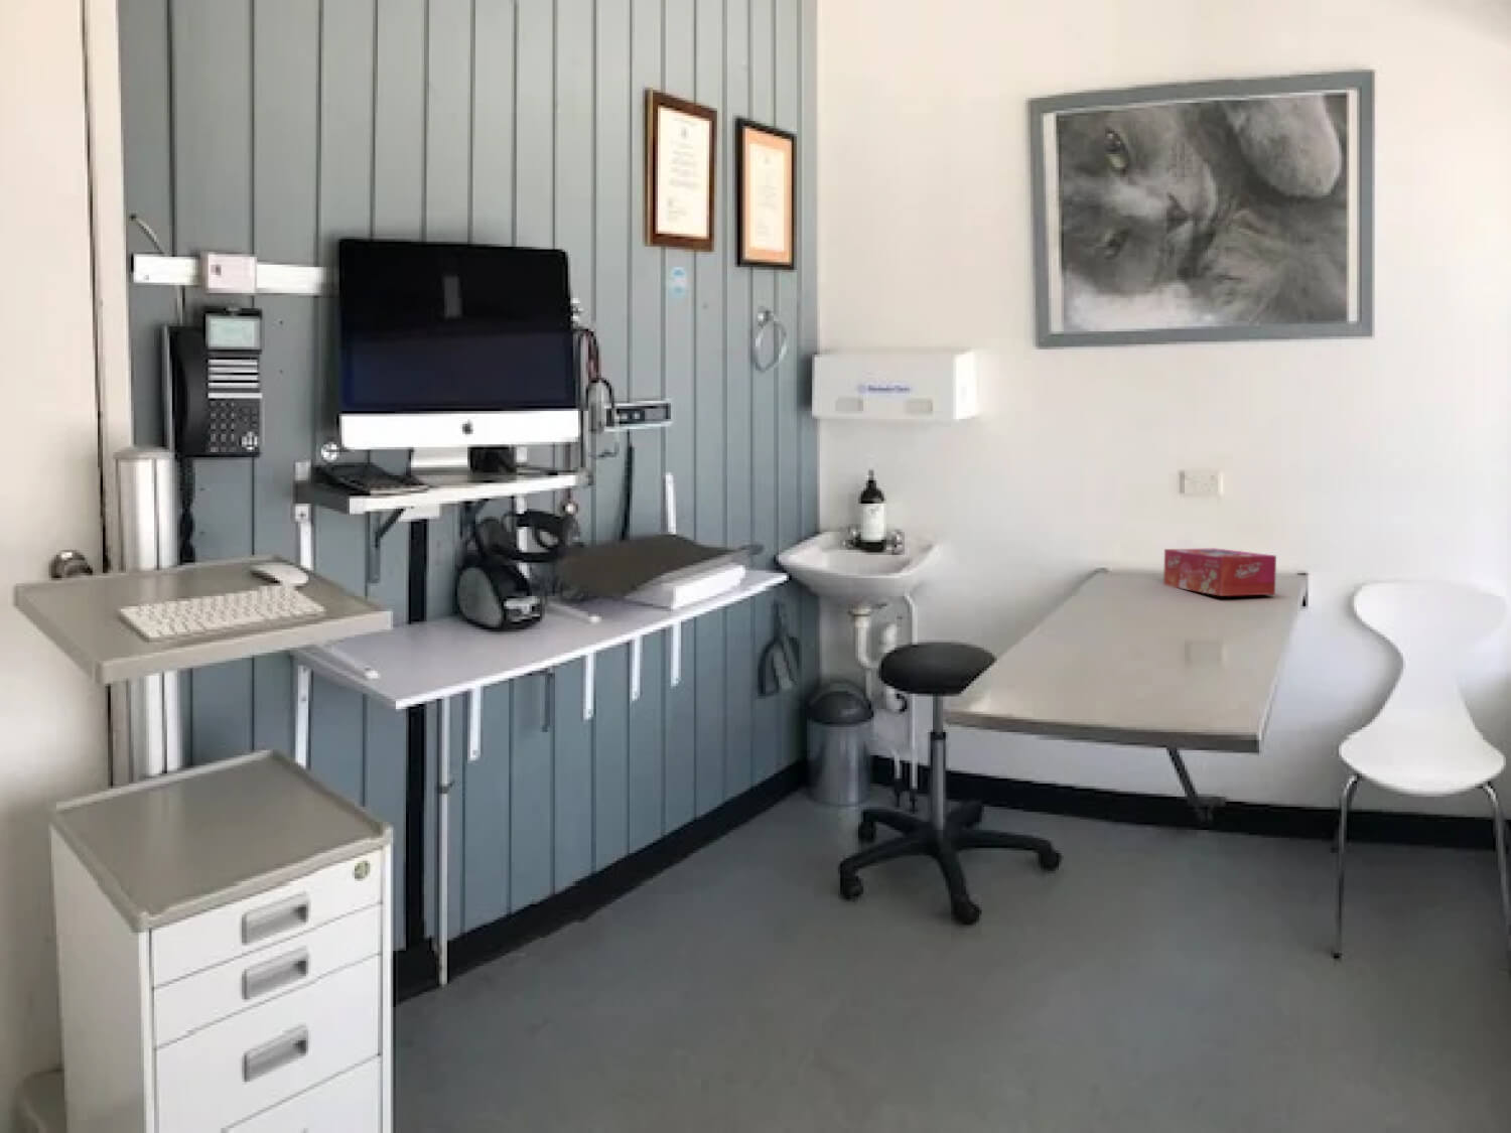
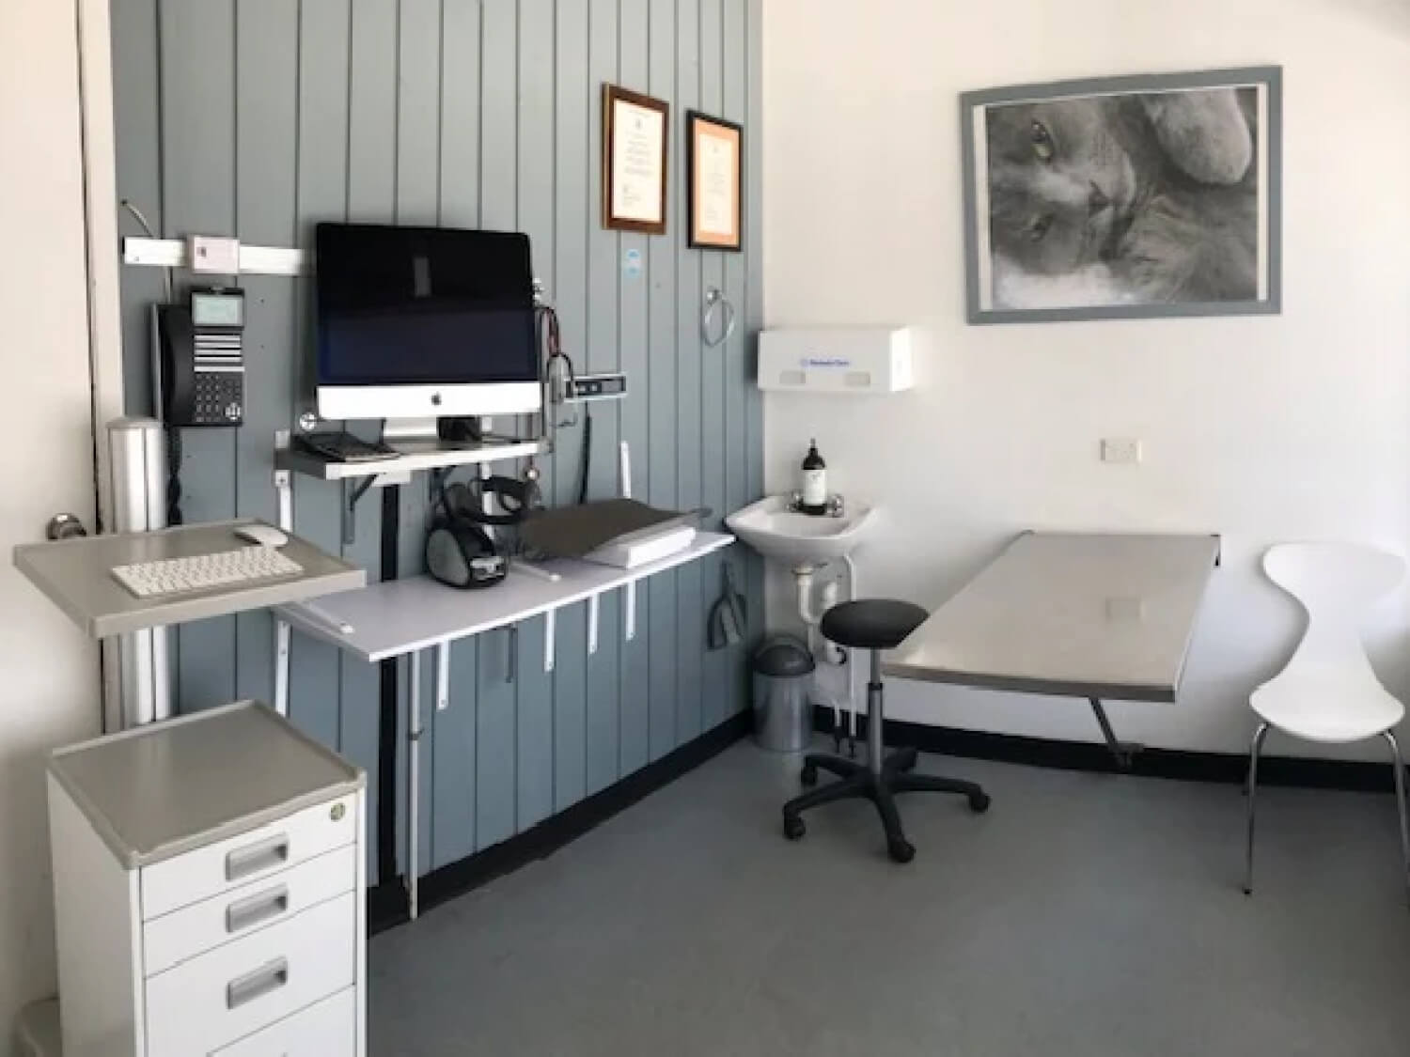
- tissue box (1217, 571)
